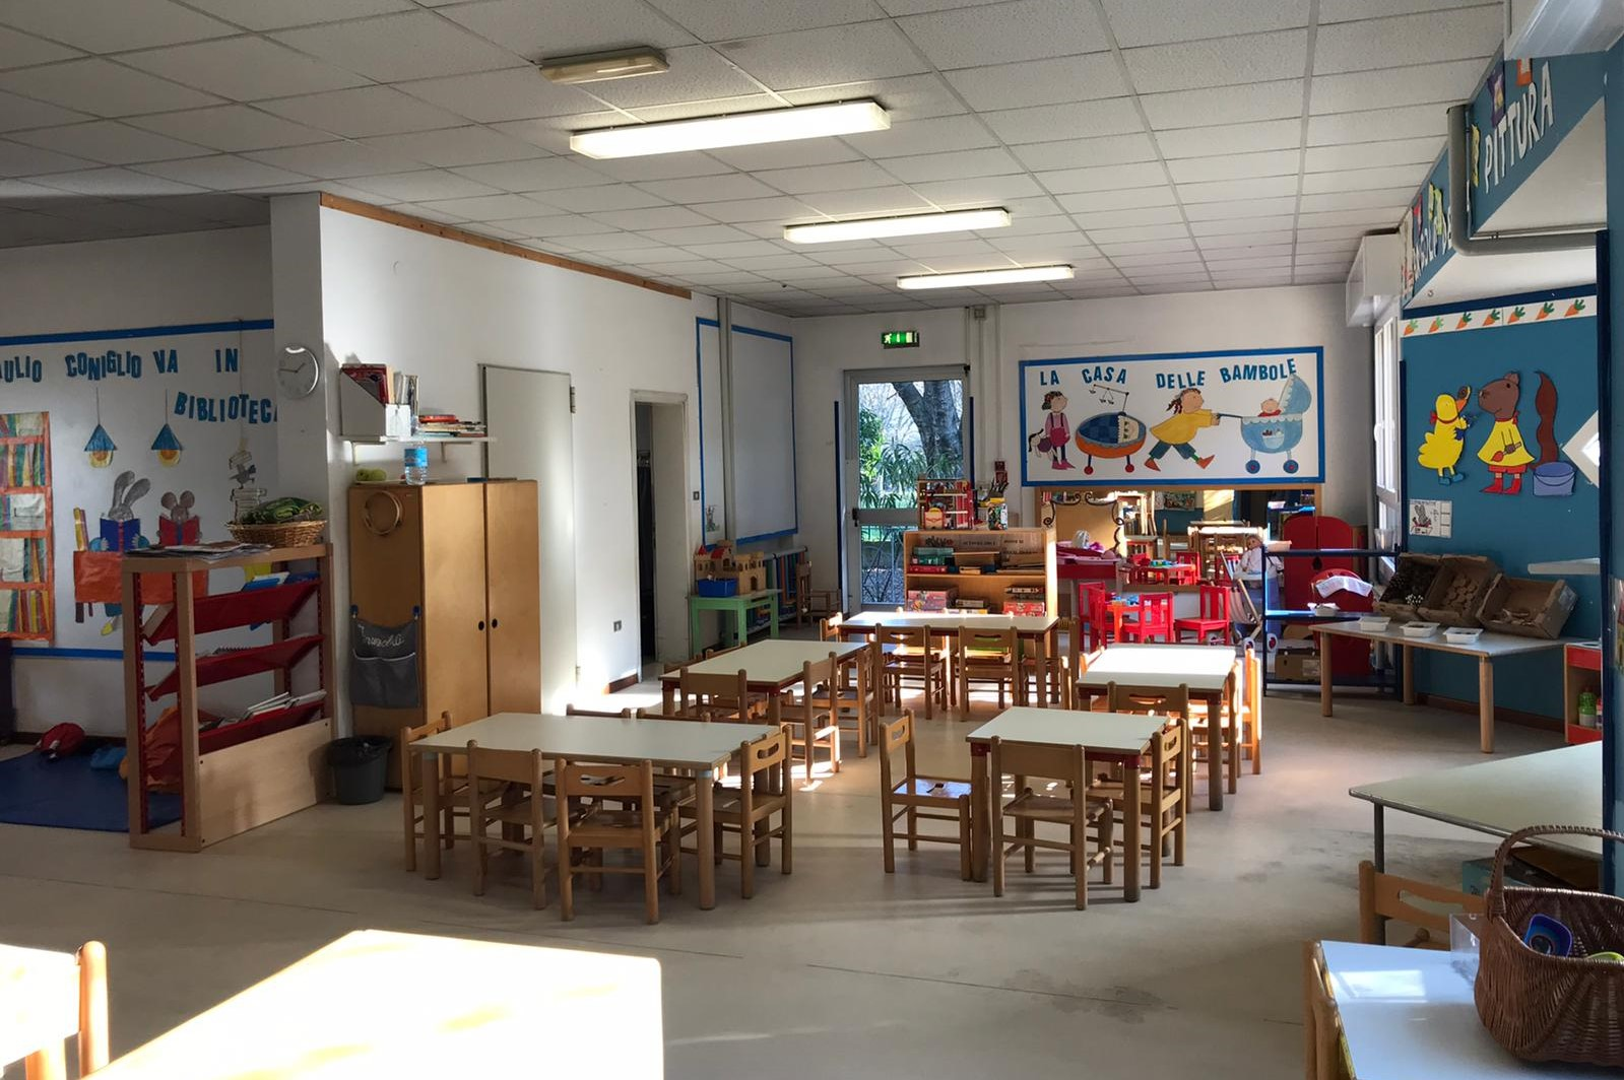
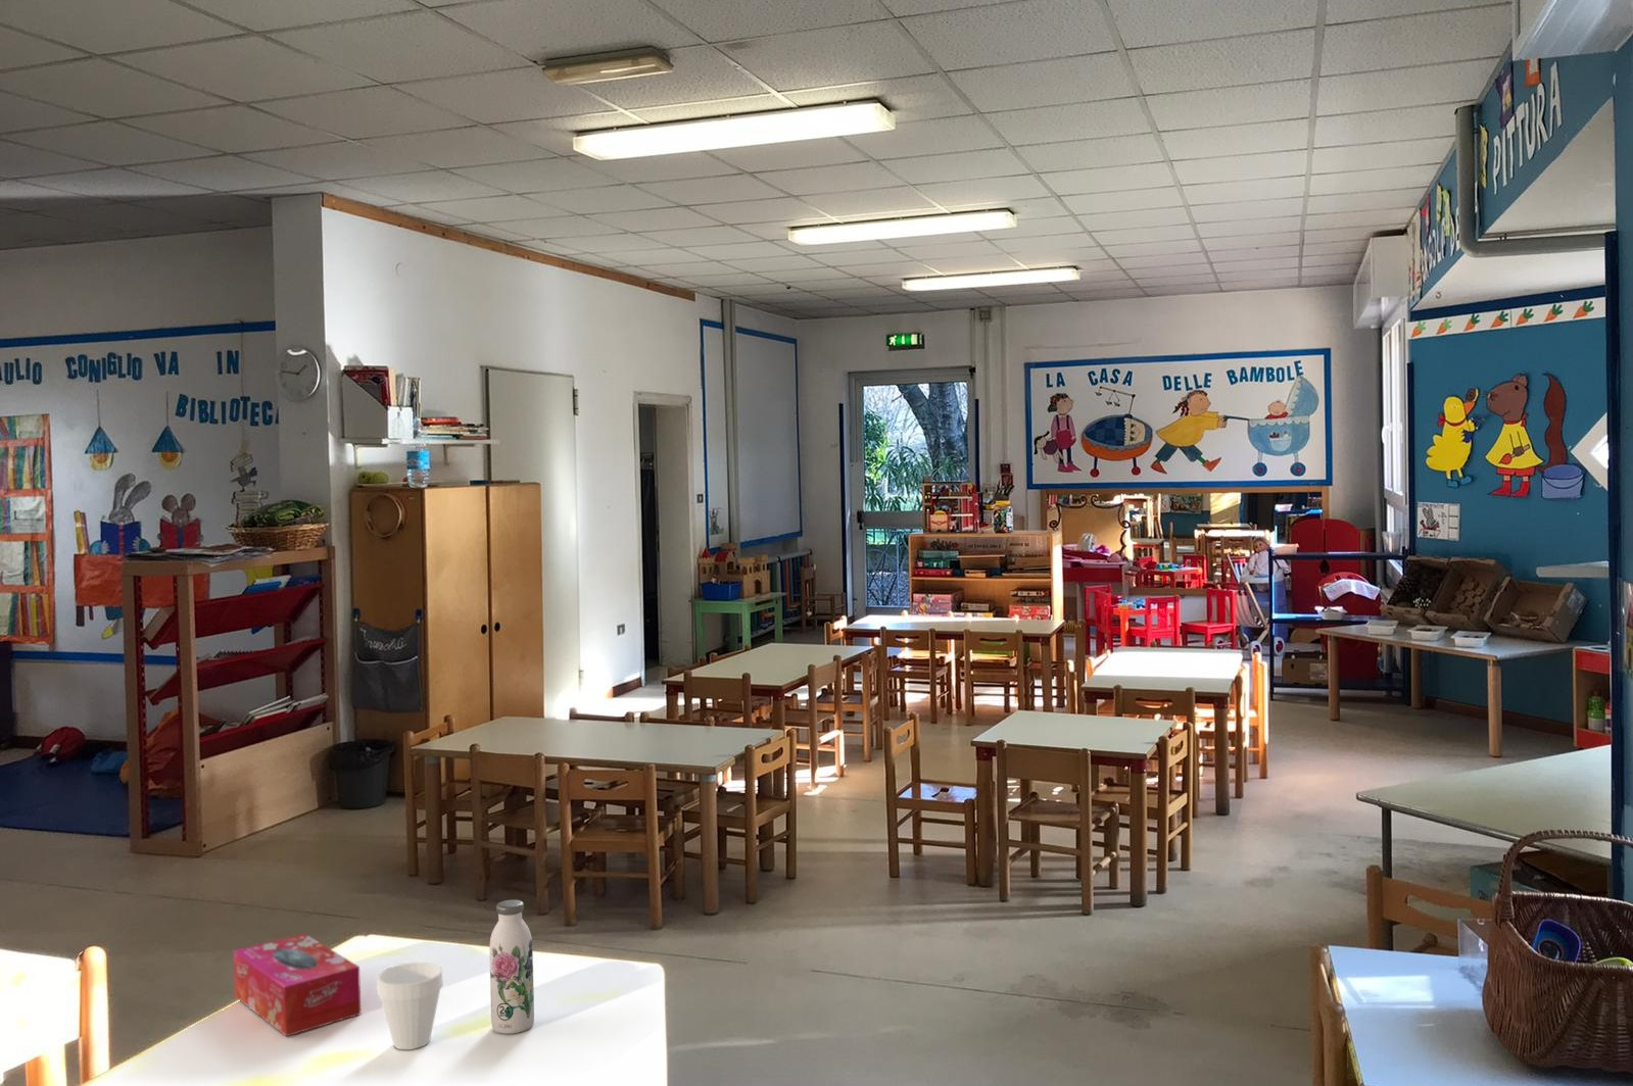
+ water bottle (510, 964)
+ tissue box (295, 982)
+ cup (411, 1007)
